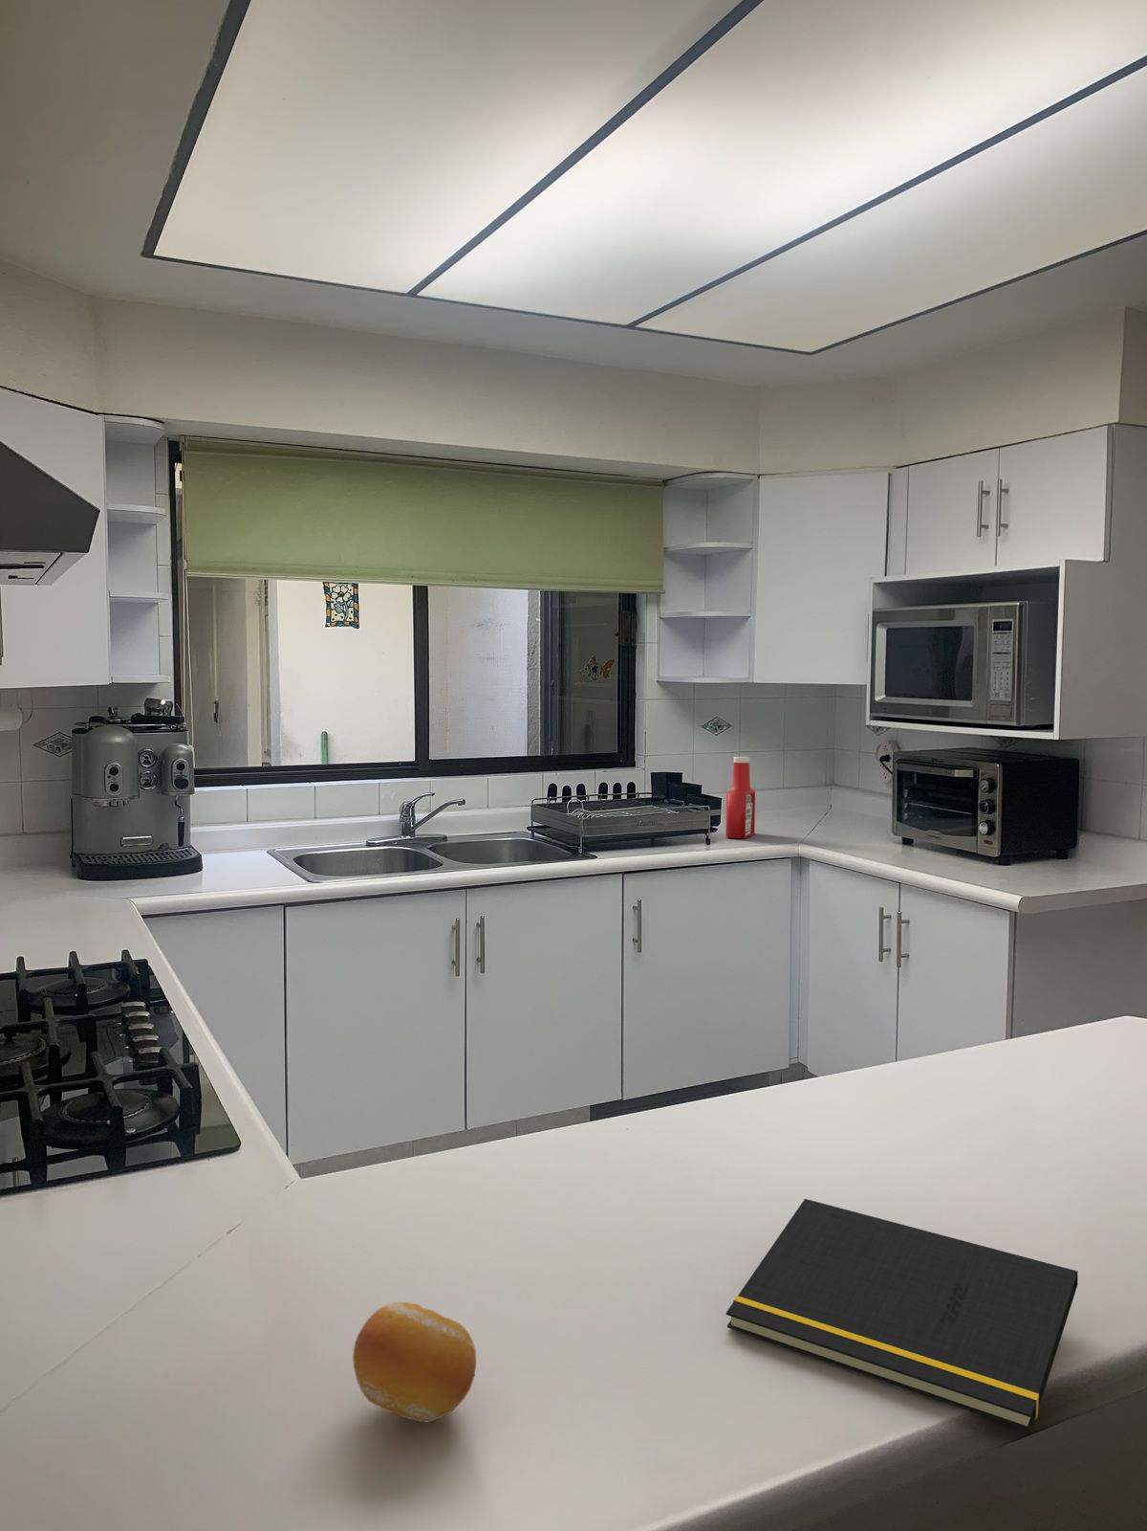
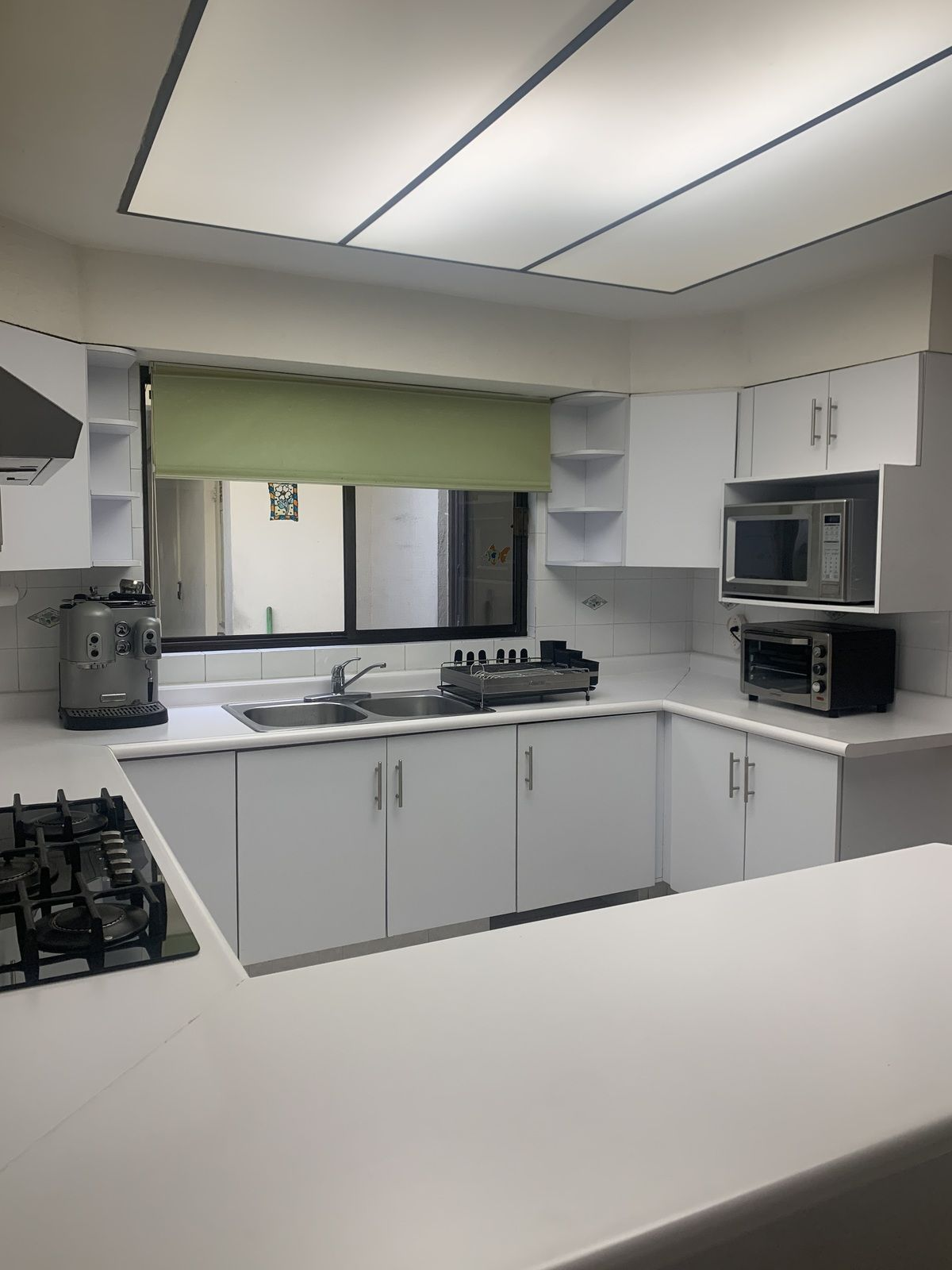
- notepad (902, 1298)
- soap bottle (741, 796)
- fruit (414, 1360)
